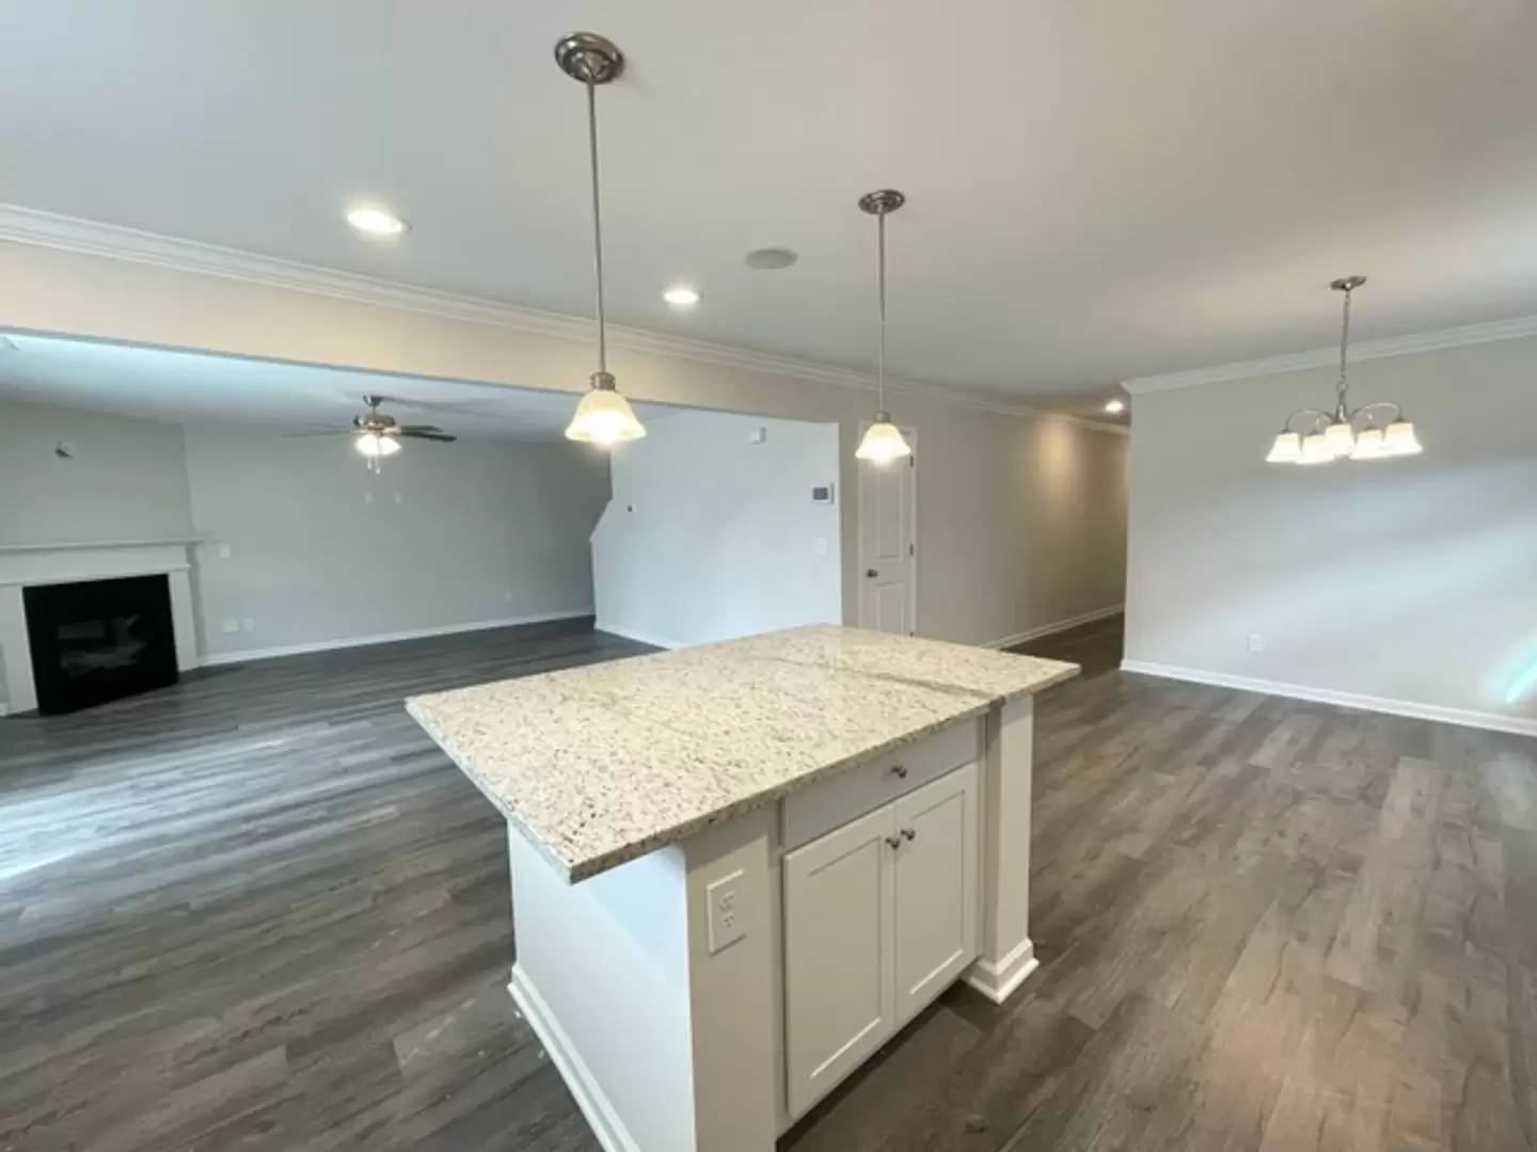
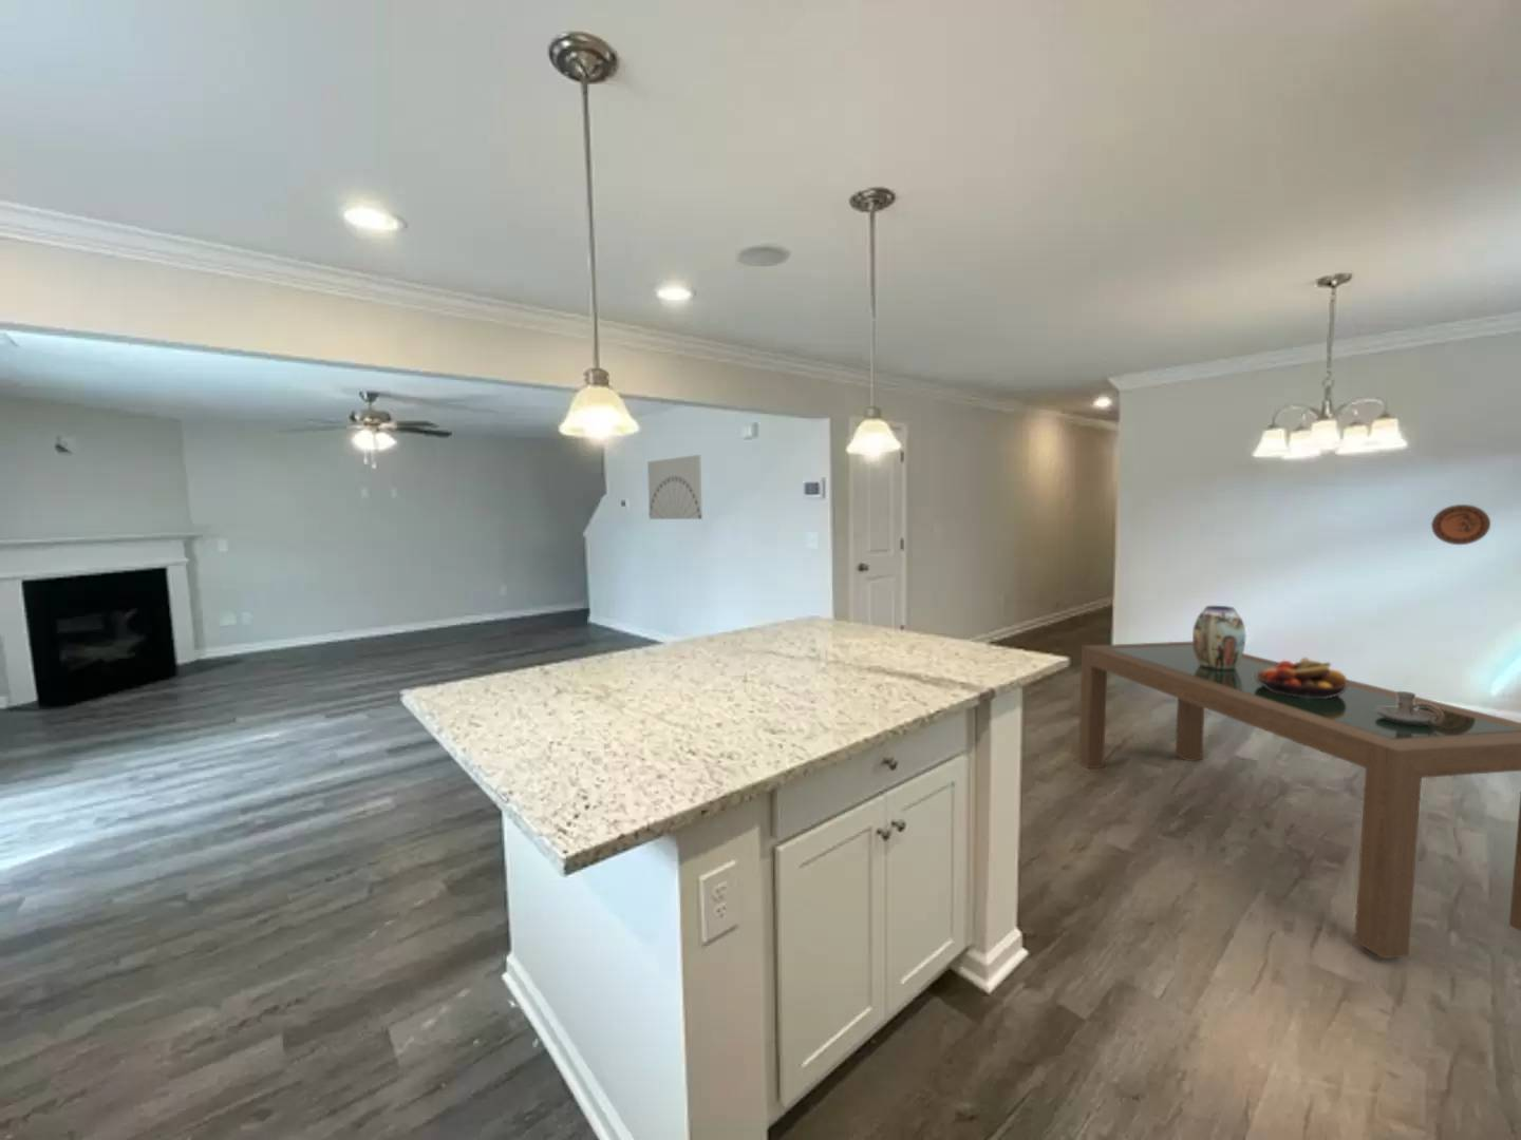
+ dining table (1268, 732)
+ decorative plate (1460, 524)
+ wall art (673, 489)
+ fruit bowl (1299, 674)
+ vase (1218, 637)
+ candle holder (1410, 708)
